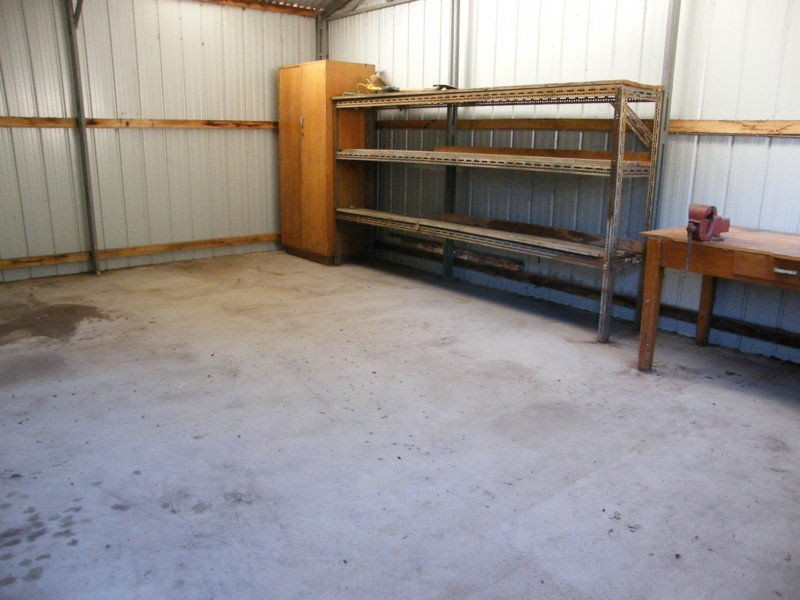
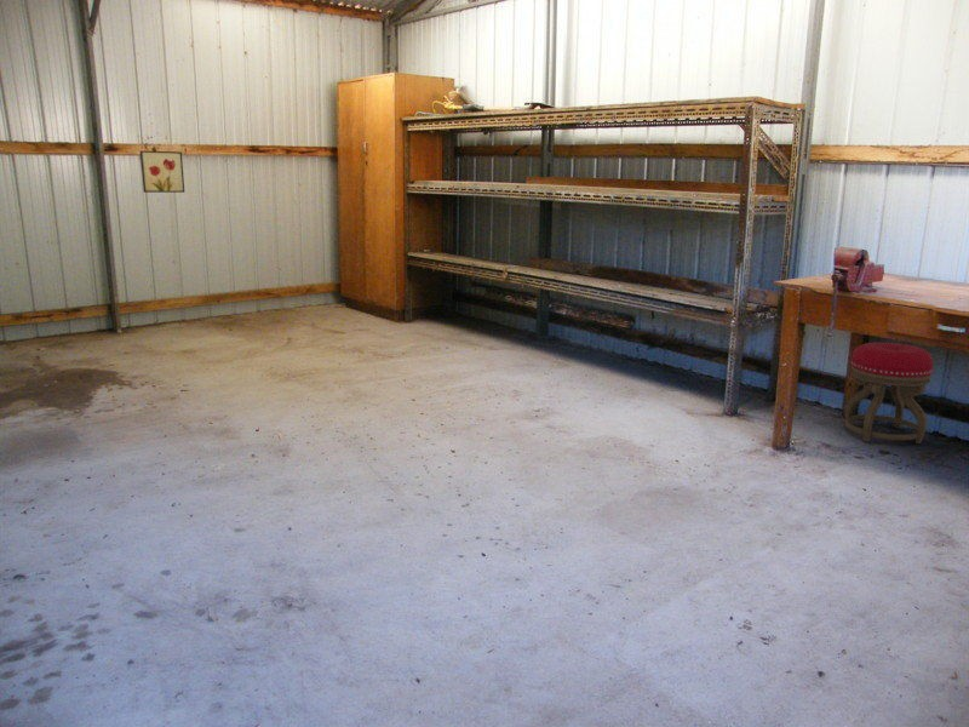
+ wall art (162, 171)
+ stool (884, 390)
